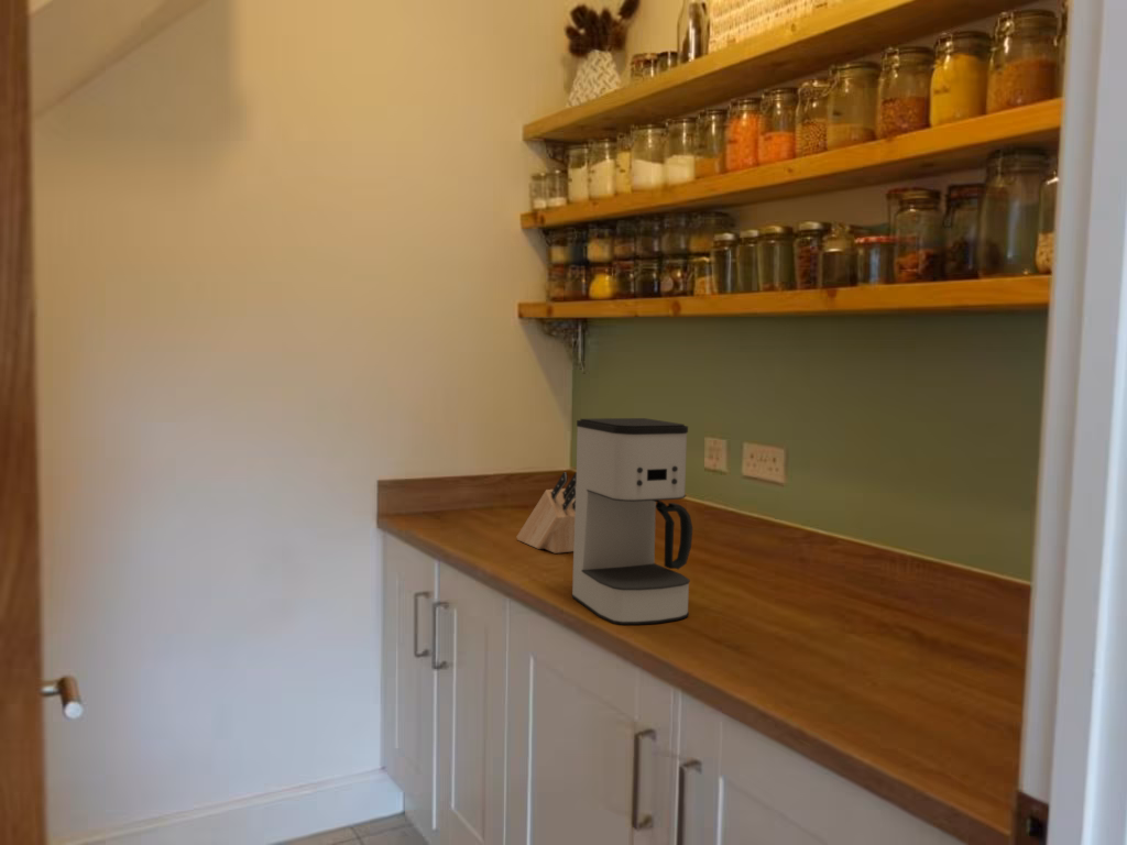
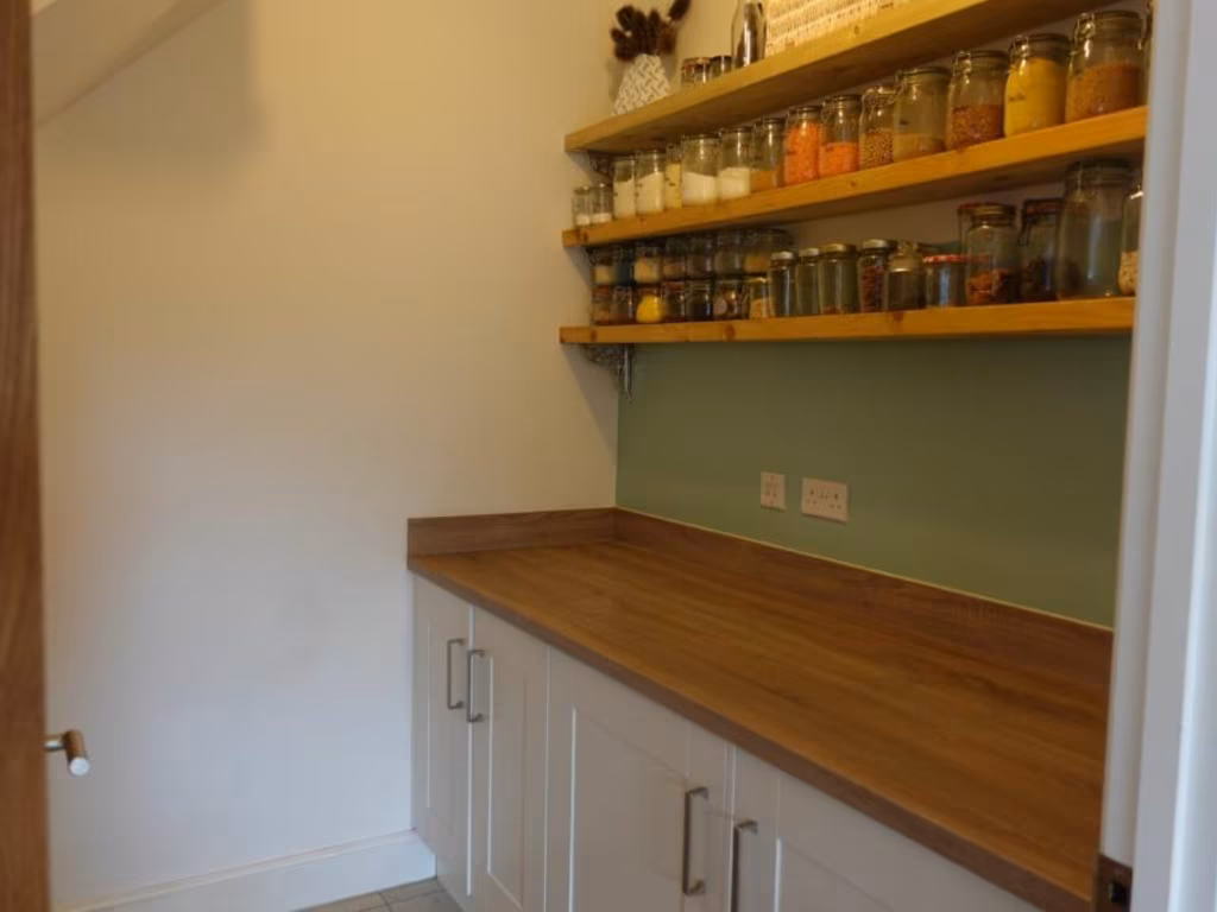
- knife block (555, 507)
- coffee maker (641, 515)
